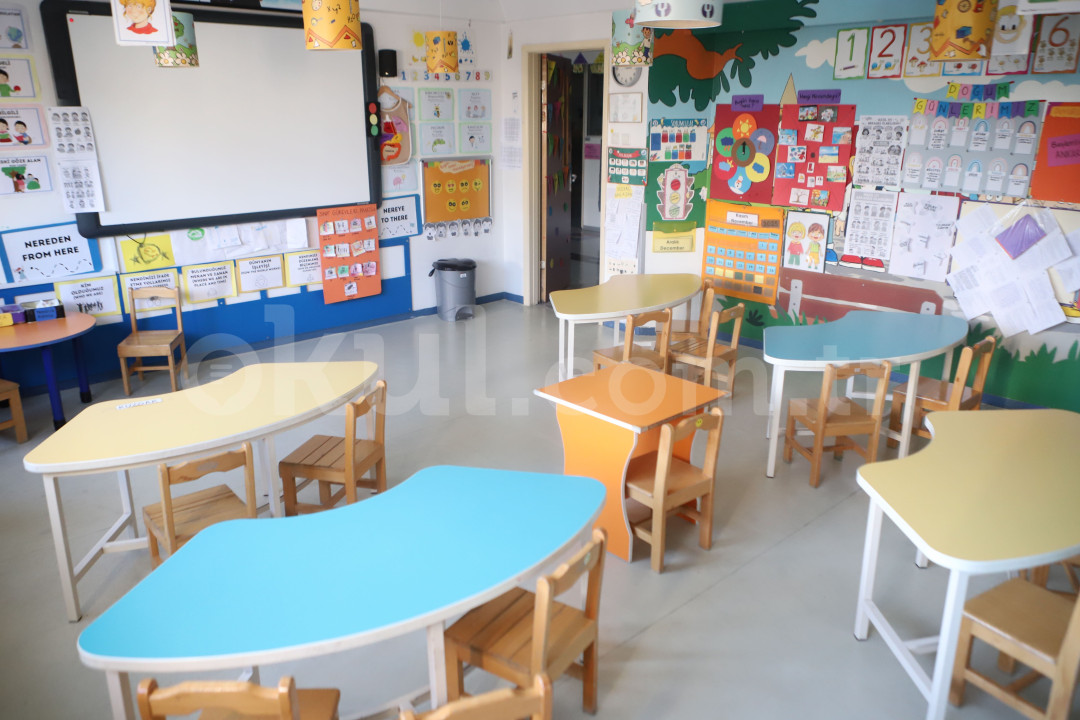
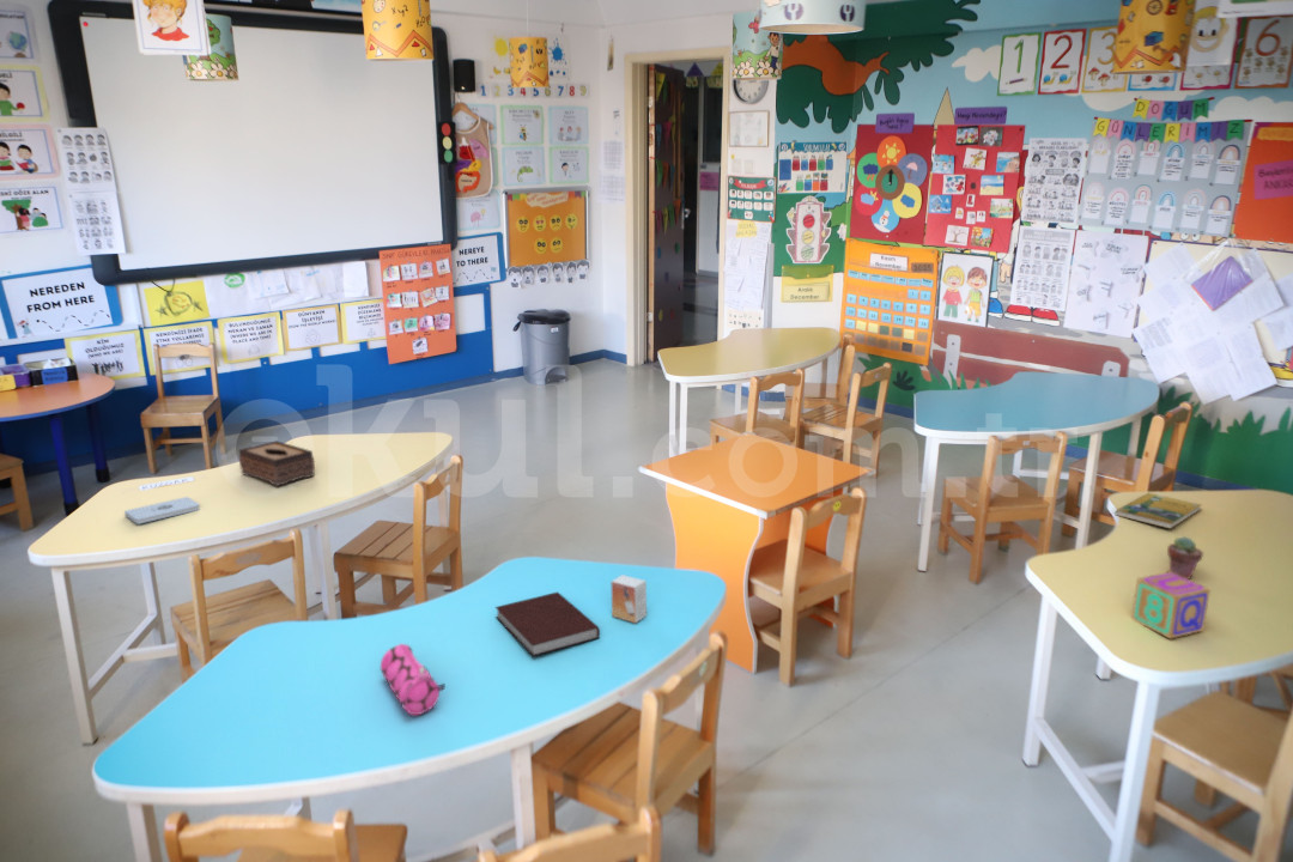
+ pencil case (409, 675)
+ alphabet block (1170, 603)
+ small box (629, 597)
+ notebook (546, 621)
+ potted succulent (1184, 556)
+ notepad (163, 509)
+ tissue box (277, 462)
+ booklet (1158, 509)
